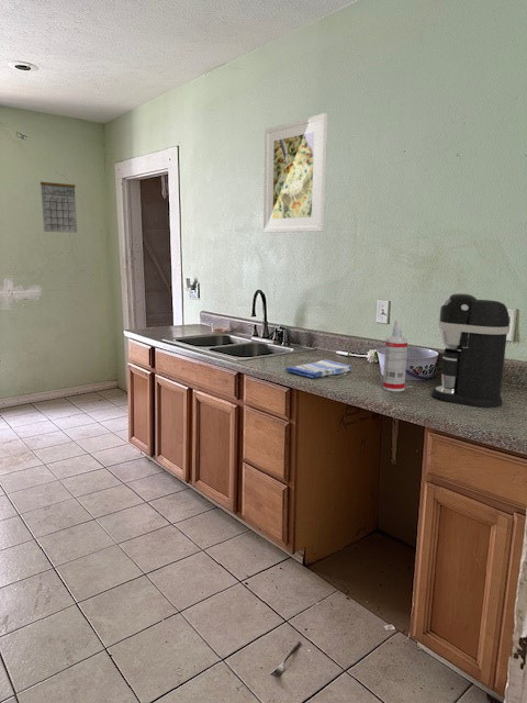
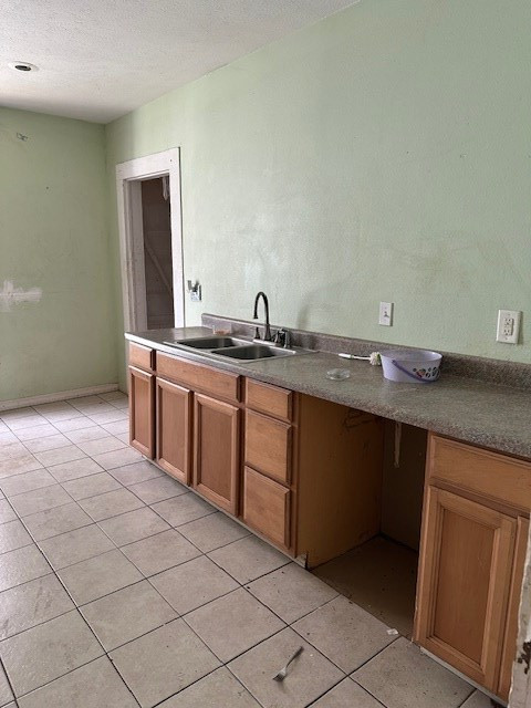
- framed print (292, 178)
- dish towel (318, 368)
- coffee maker (470, 347)
- spray bottle (395, 355)
- calendar (58, 202)
